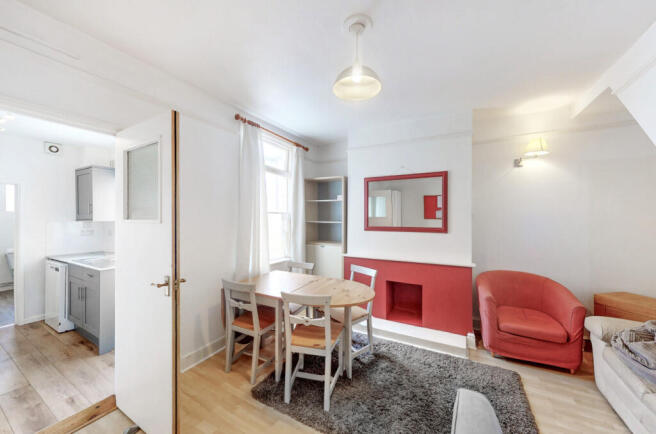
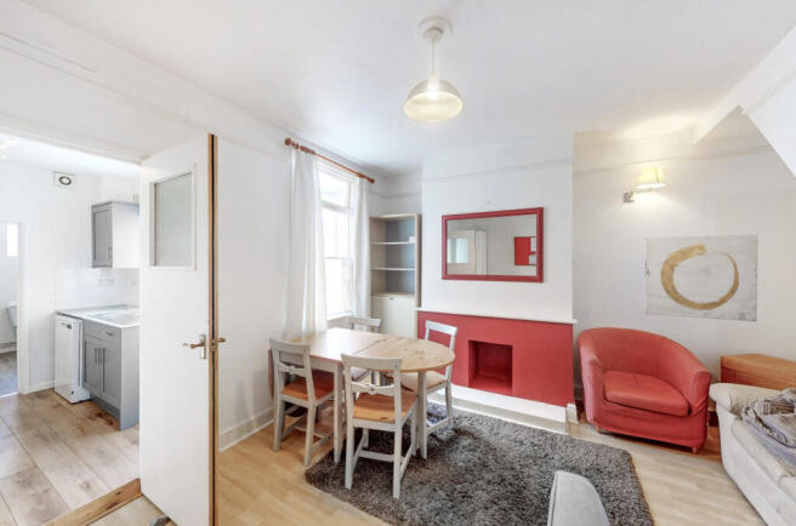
+ wall art (696, 276)
